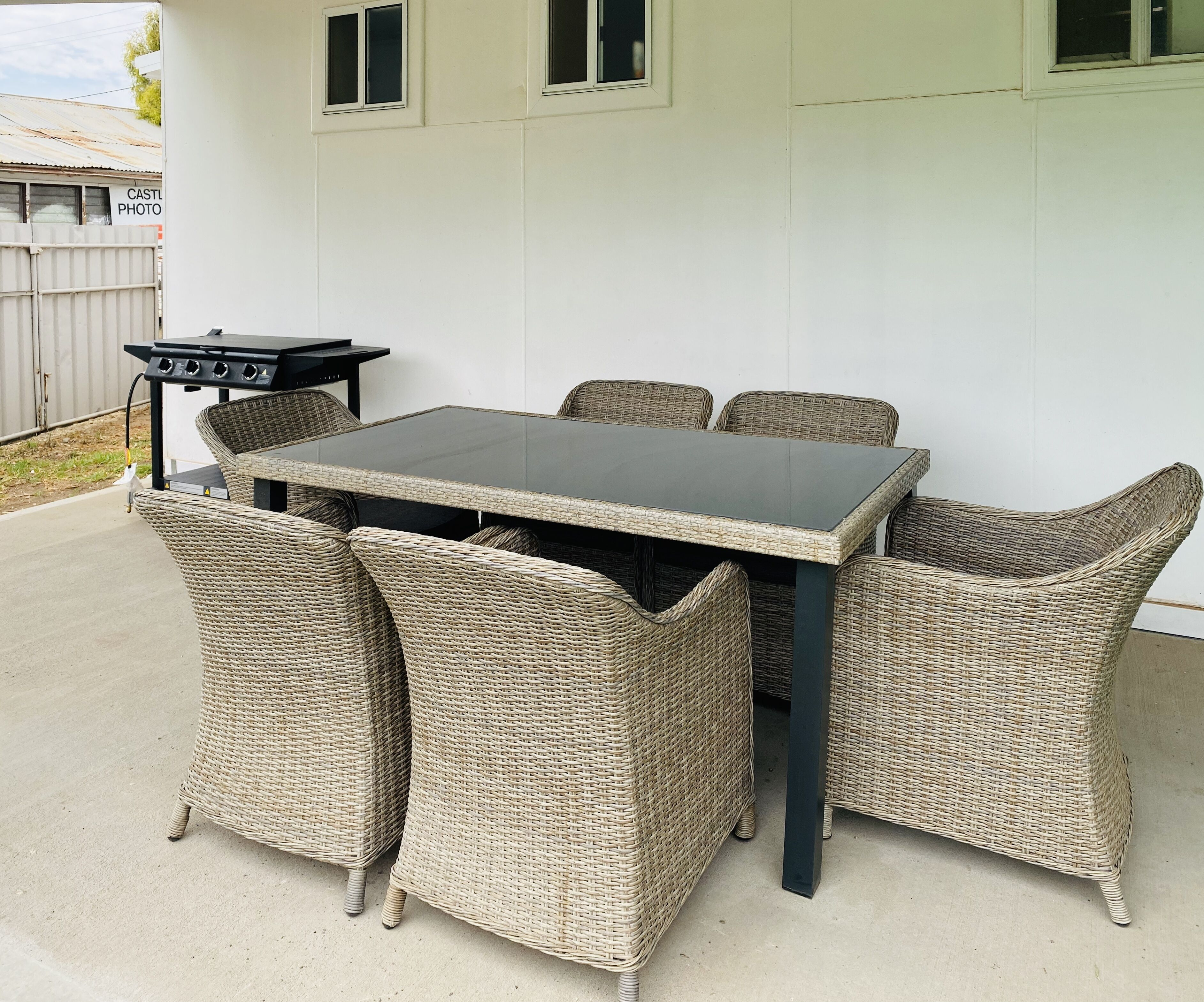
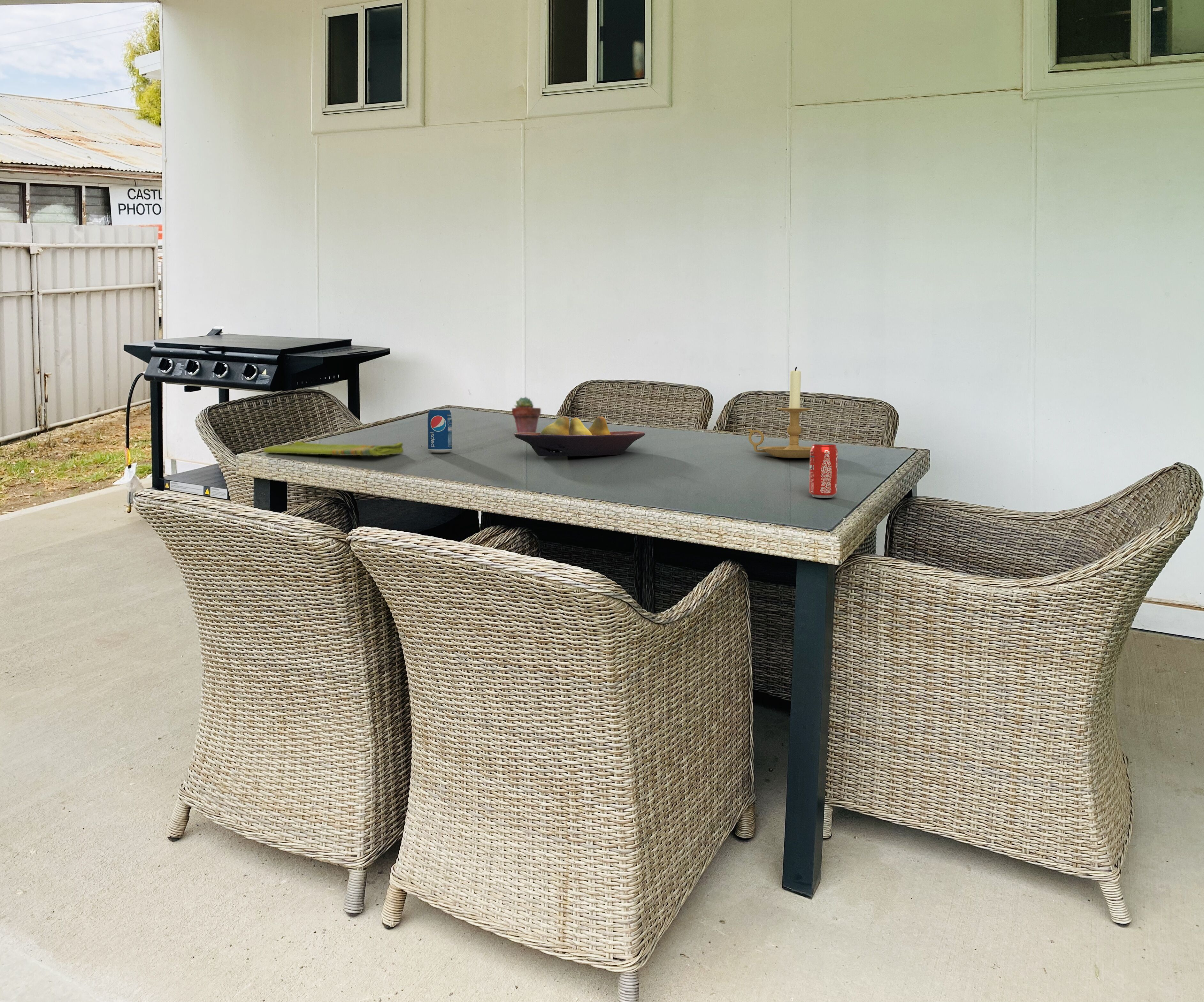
+ dish towel (334, 448)
+ candle holder (794, 412)
+ fruit bowl (581, 435)
+ beverage can (440, 430)
+ beverage can (823, 471)
+ potted succulent (526, 416)
